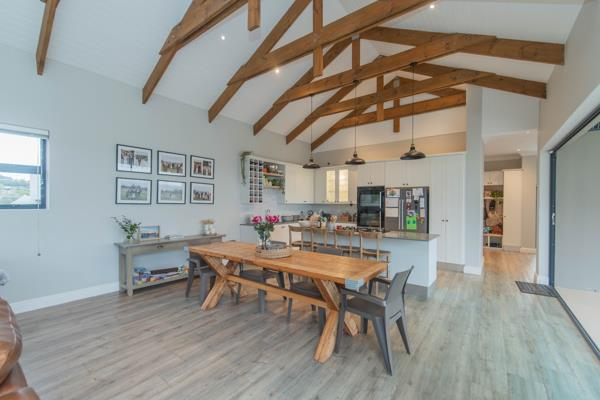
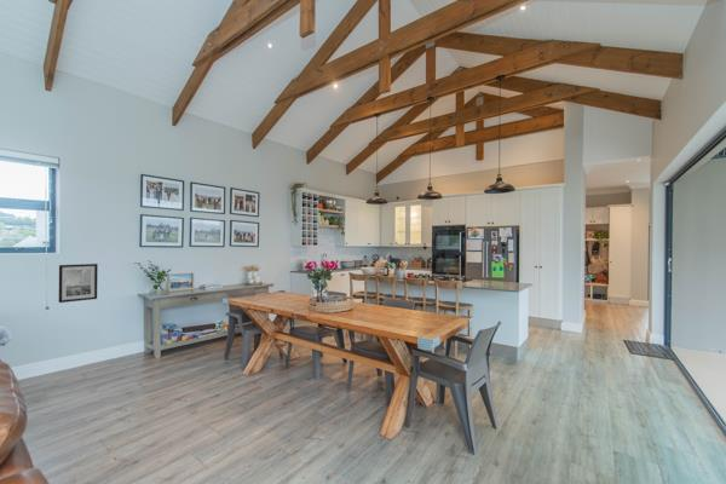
+ wall art (79, 282)
